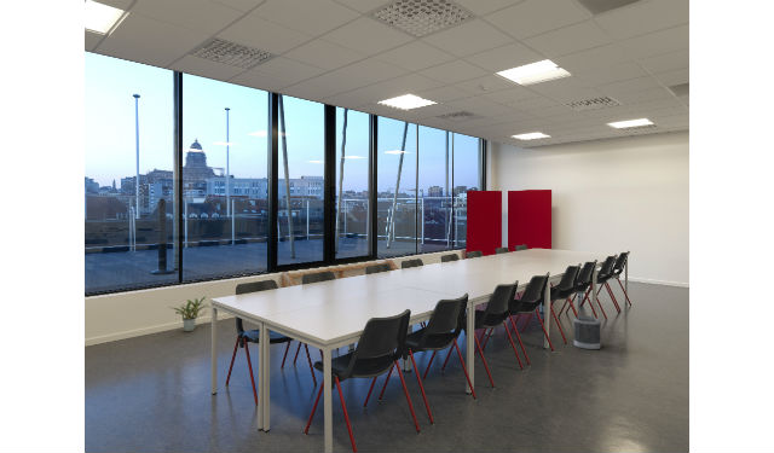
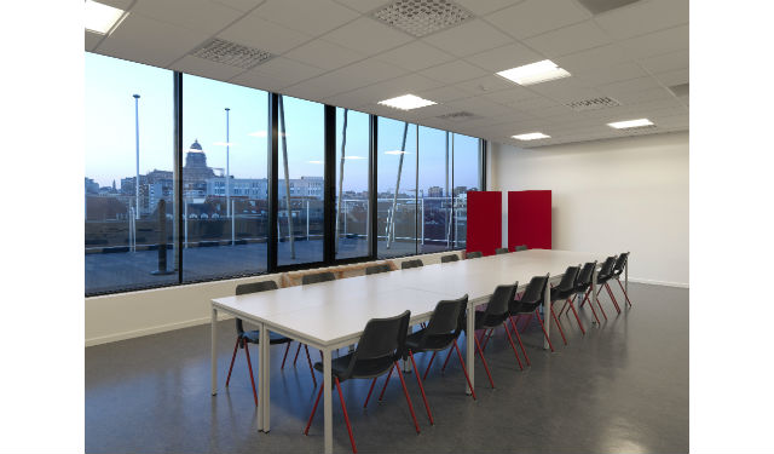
- potted plant (192, 314)
- wastebasket (587, 332)
